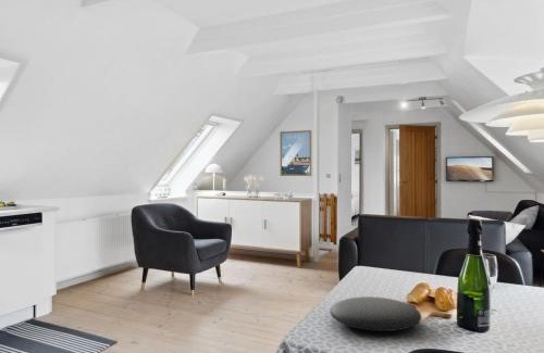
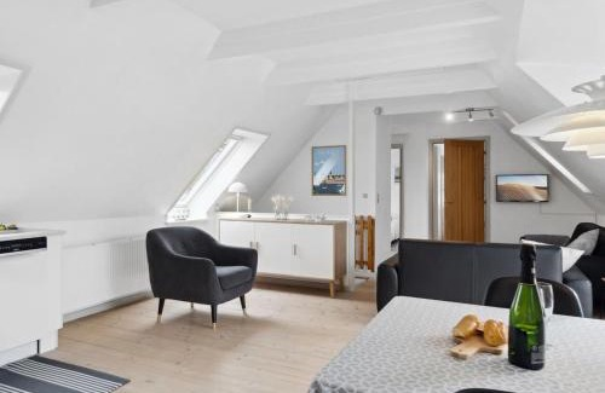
- plate (374, 312)
